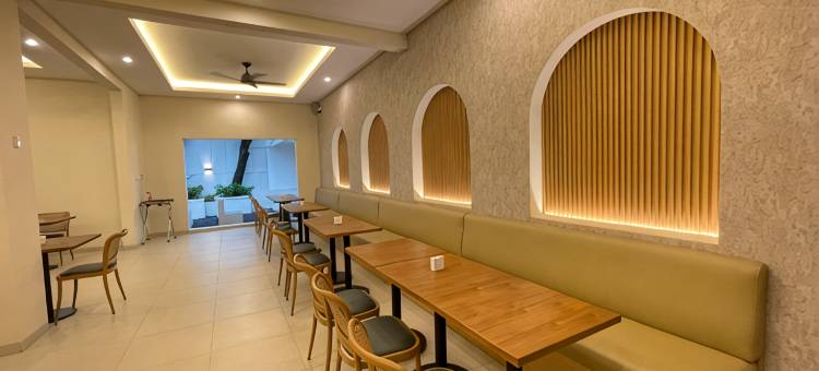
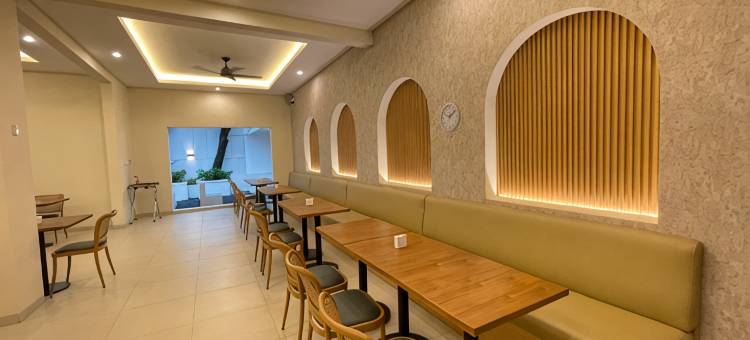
+ wall clock (449, 117)
